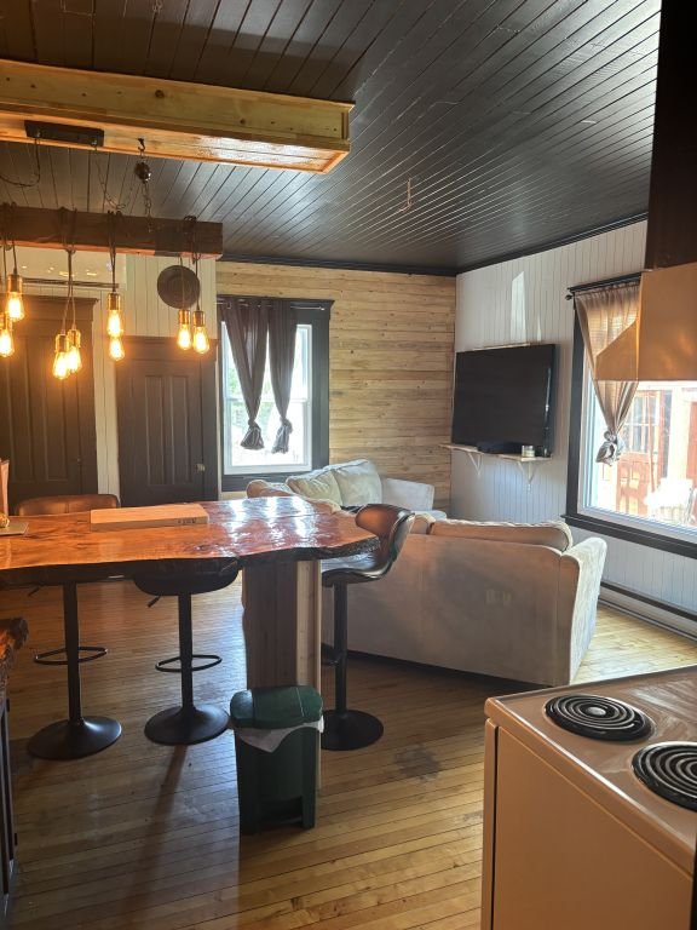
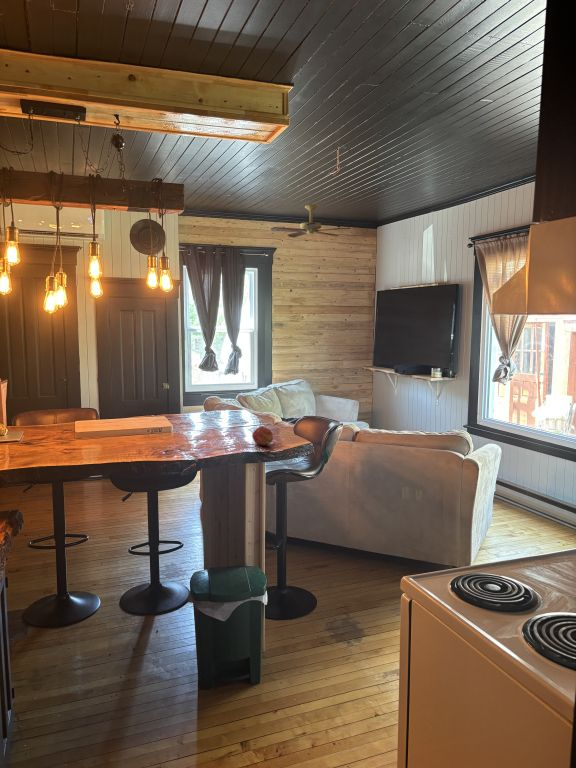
+ ceiling fan (310, 219)
+ fruit (262, 435)
